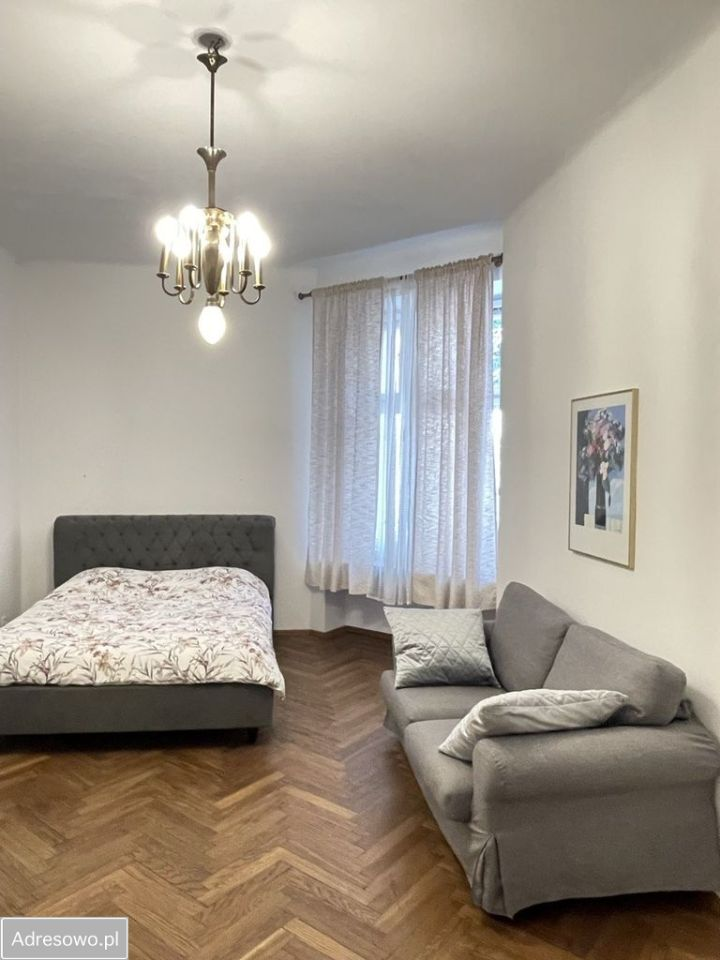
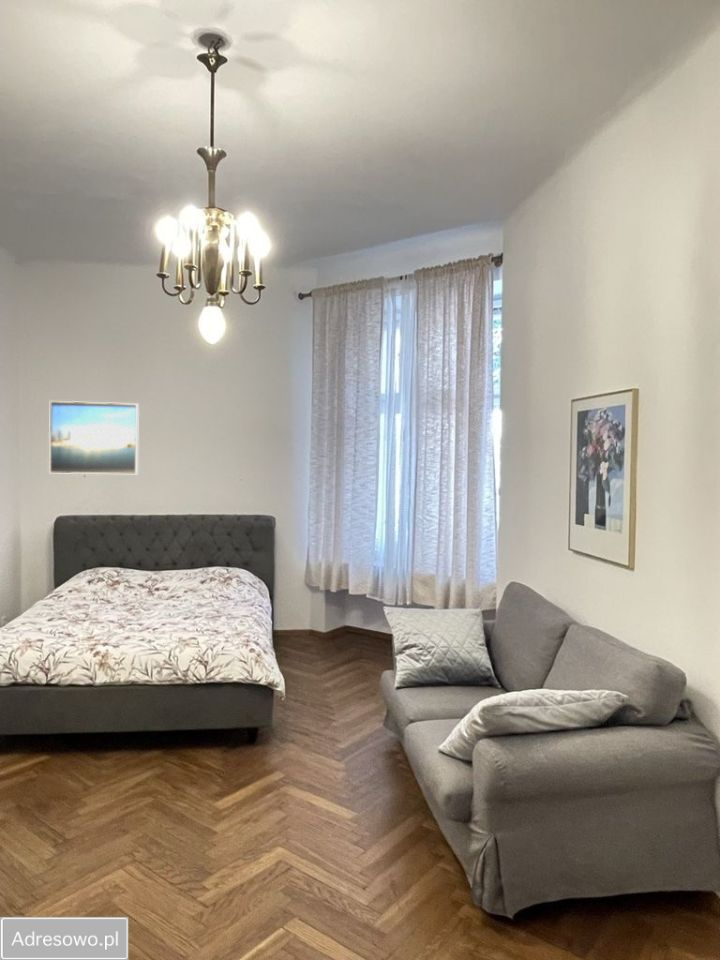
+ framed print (94, 438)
